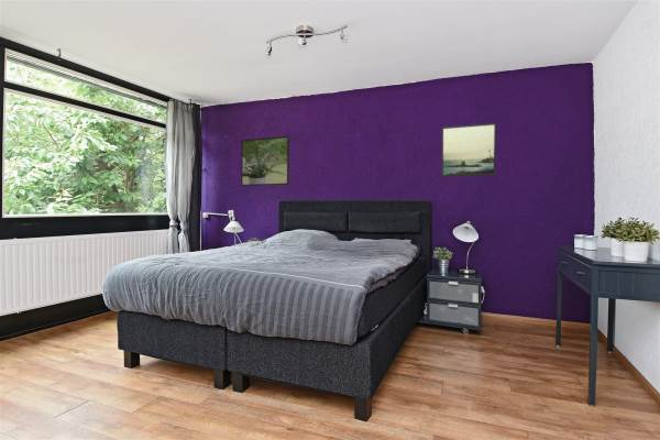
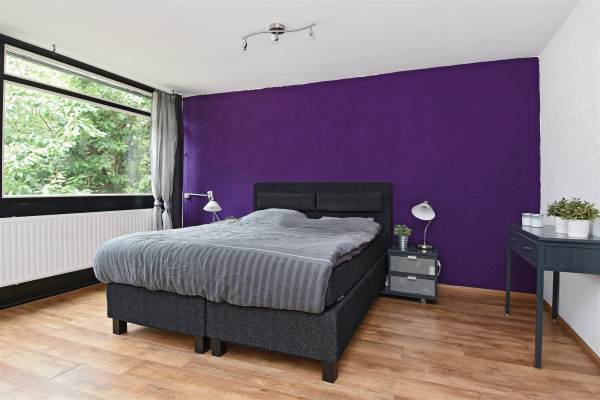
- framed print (264, 162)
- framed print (468, 151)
